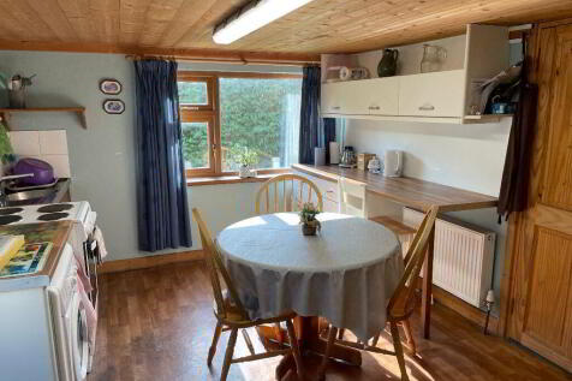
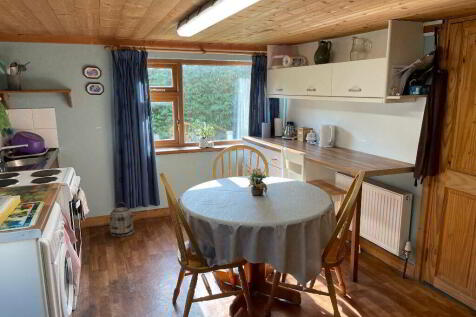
+ basket (121, 217)
